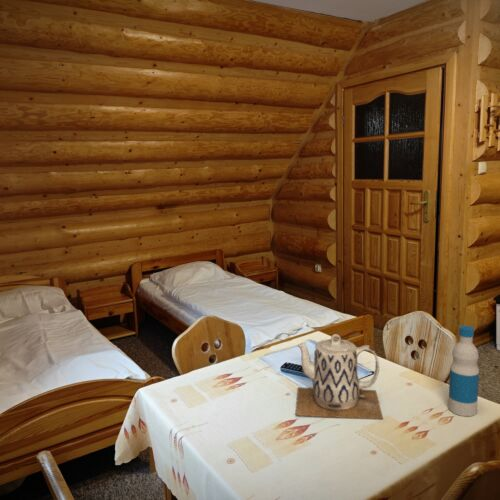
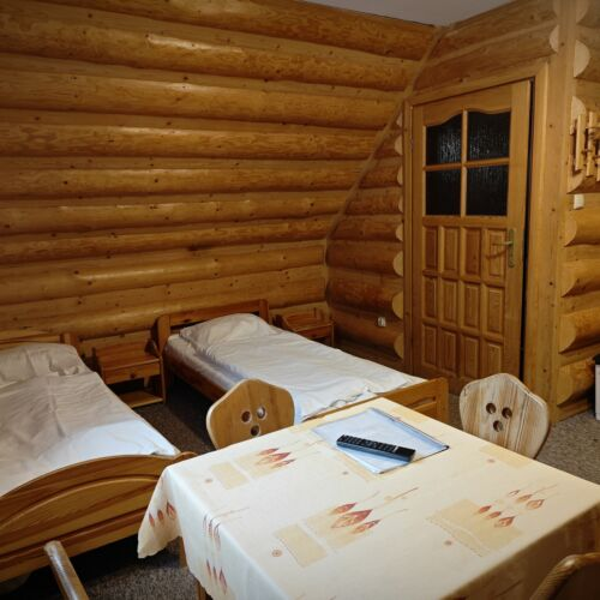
- teapot (337, 369)
- bottle (464, 369)
